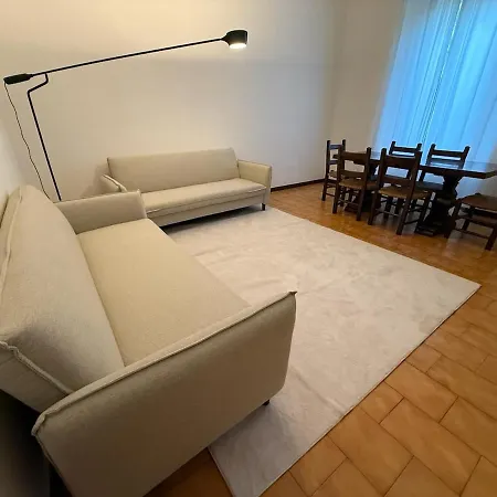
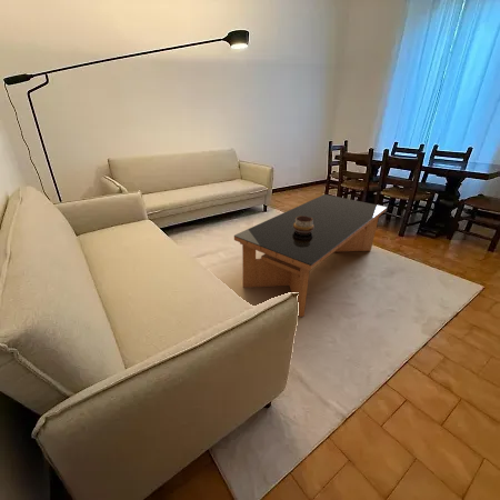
+ decorative bowl (303, 224)
+ coffee table (317, 243)
